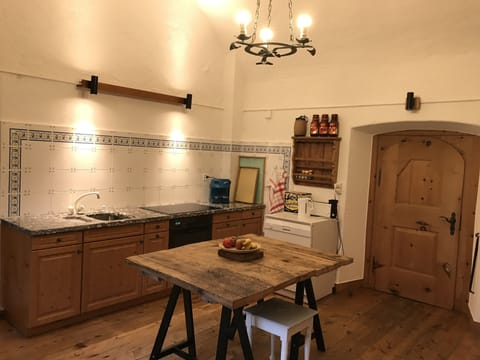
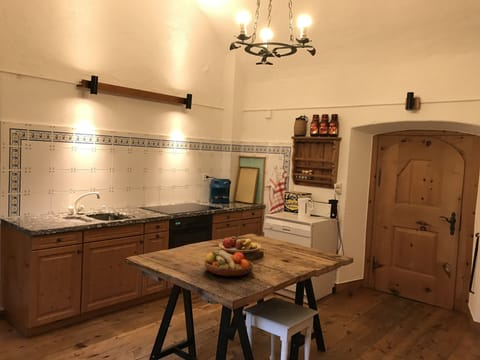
+ fruit bowl (229, 260)
